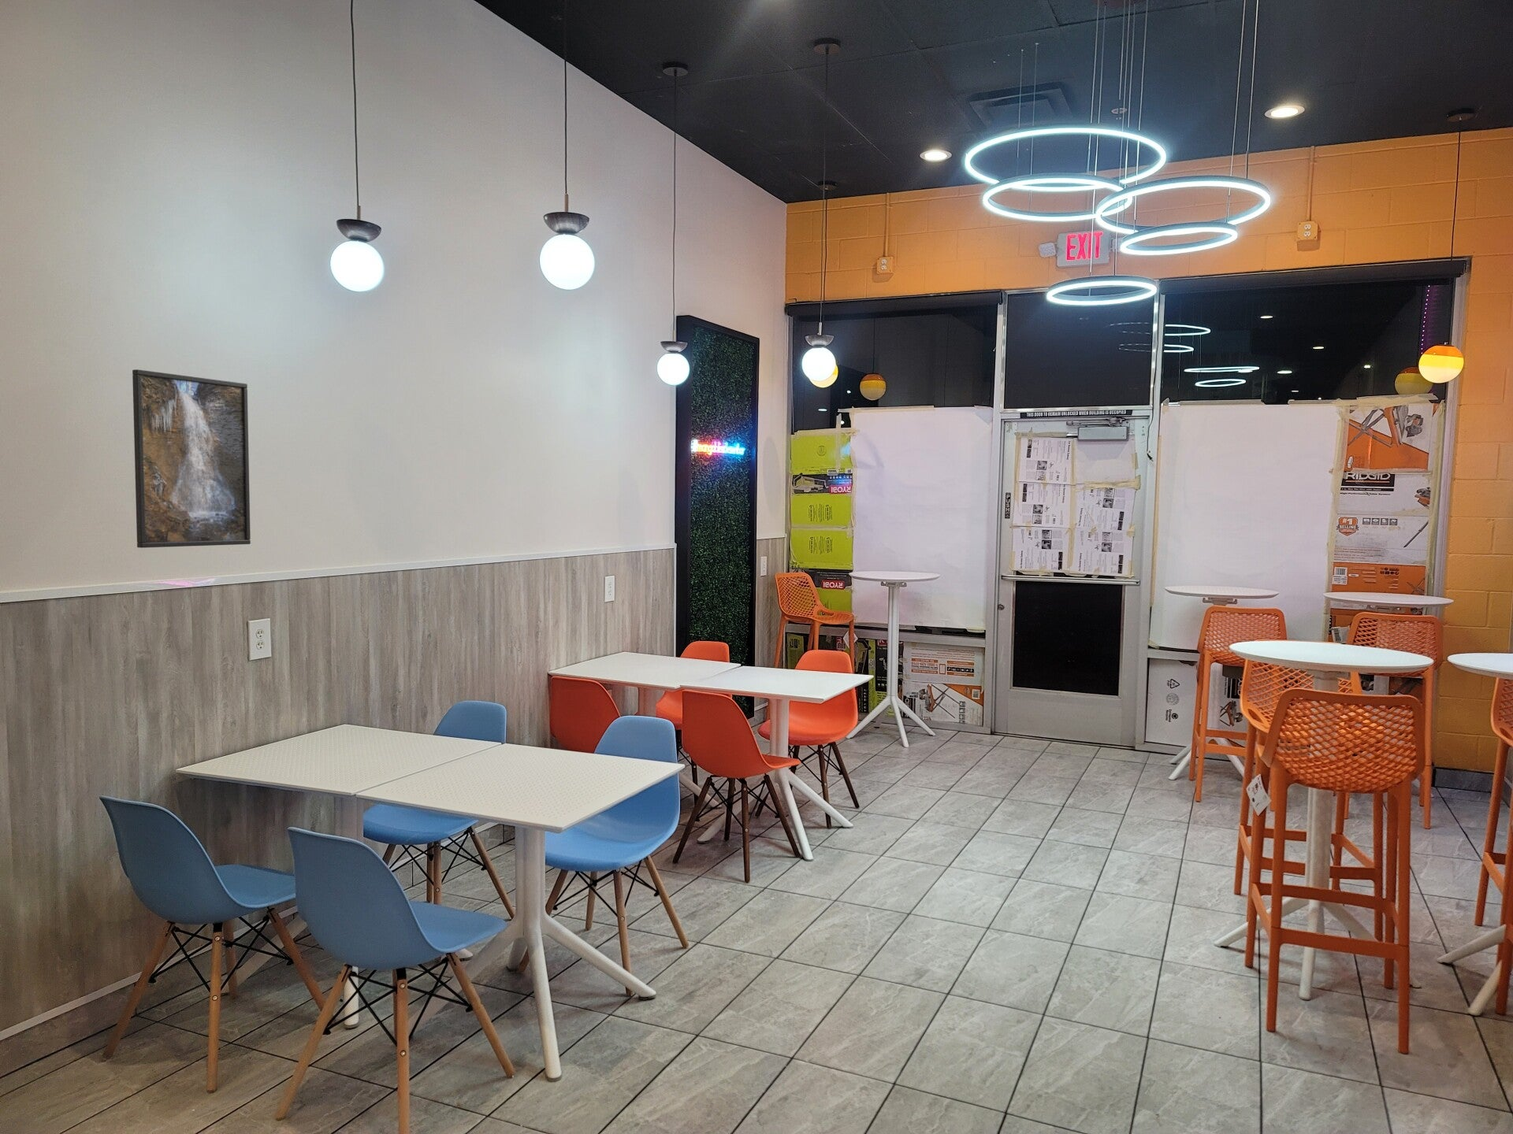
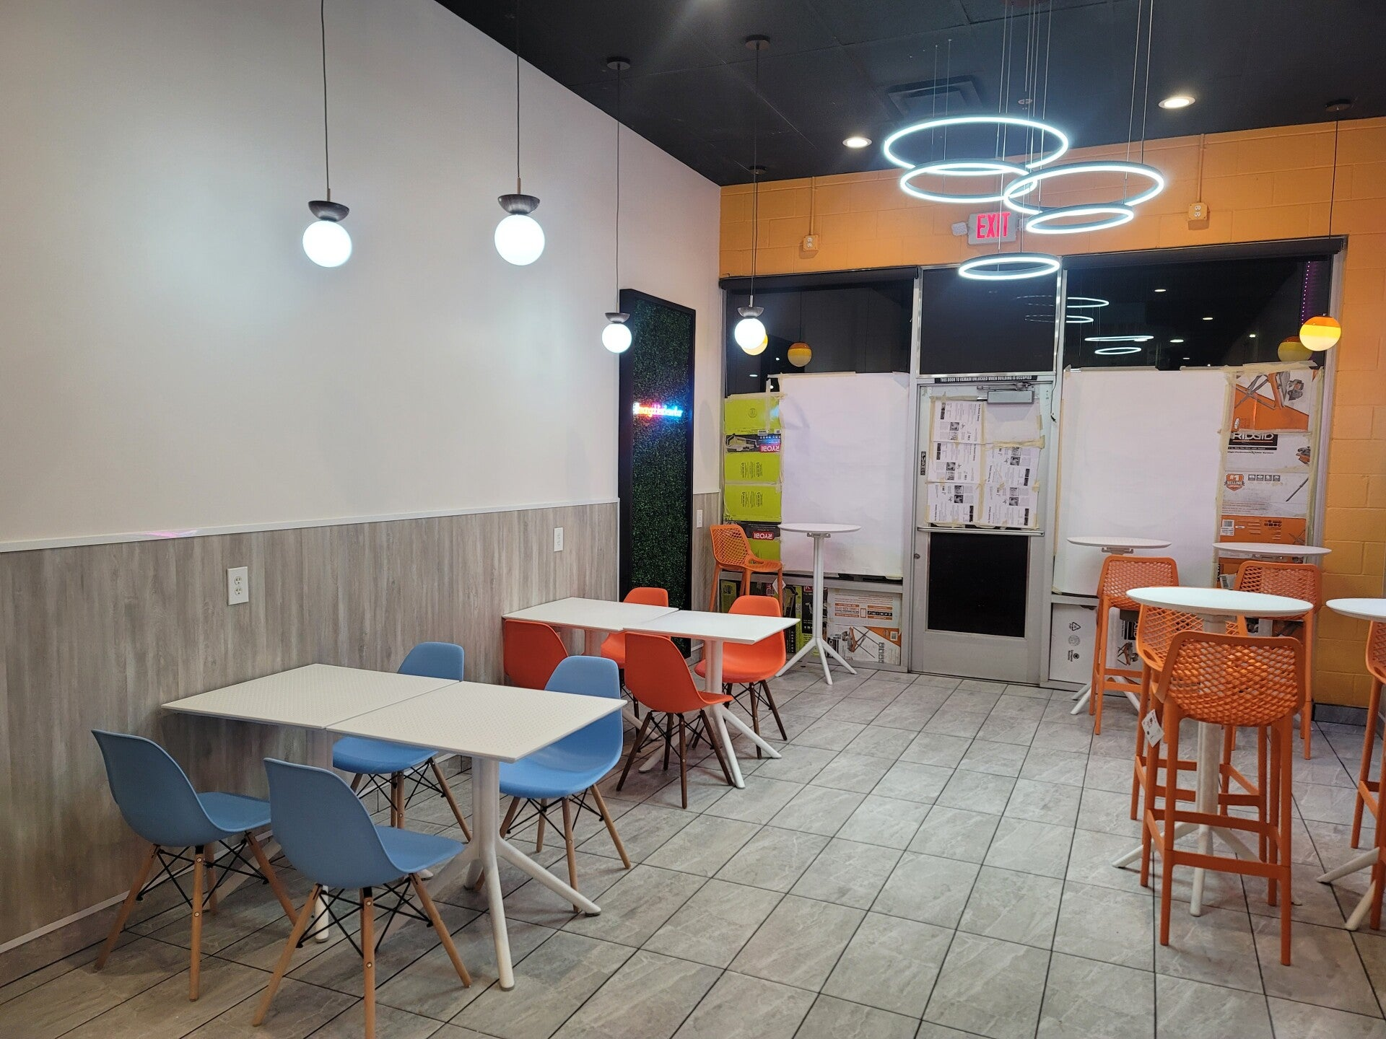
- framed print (194, 461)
